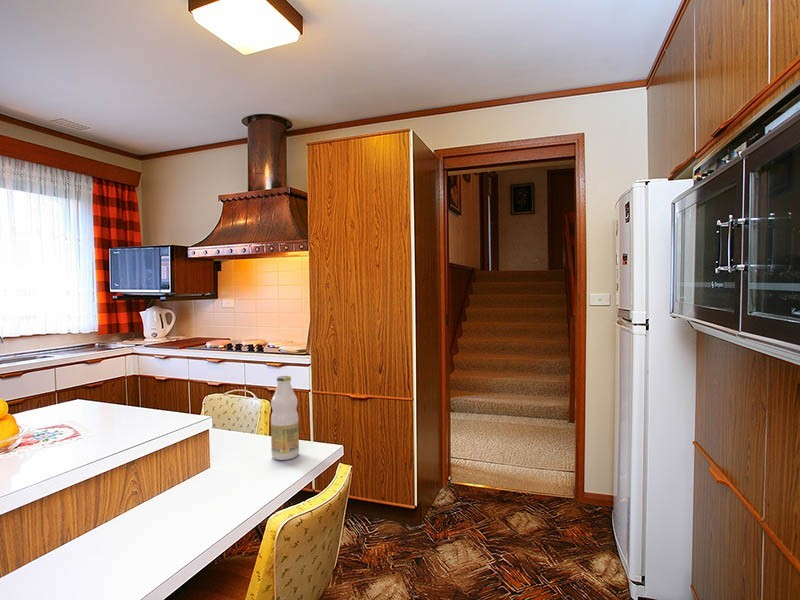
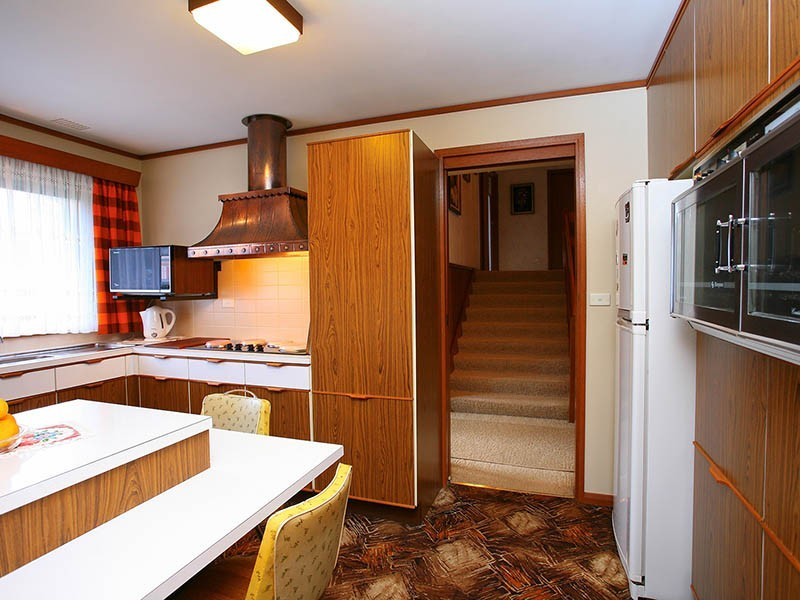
- bottle (284, 416)
